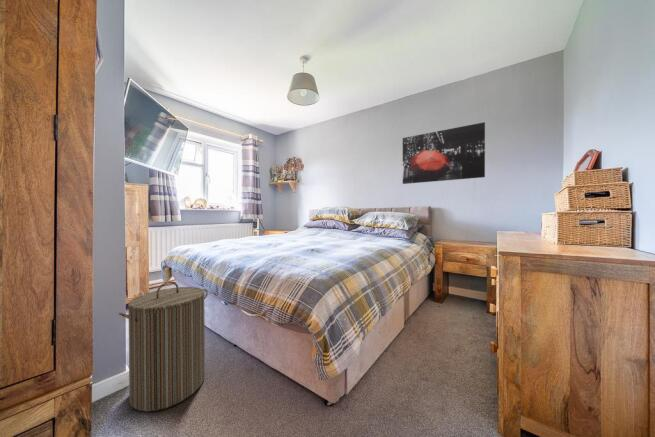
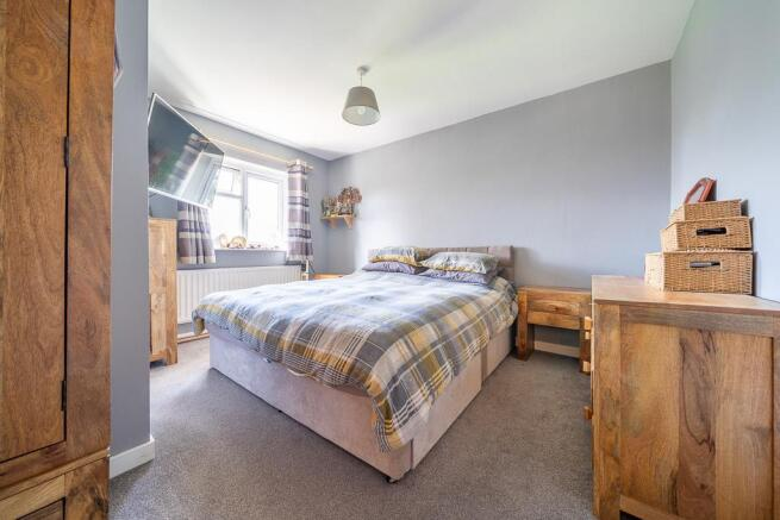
- wall art (440, 155)
- laundry hamper (169, 334)
